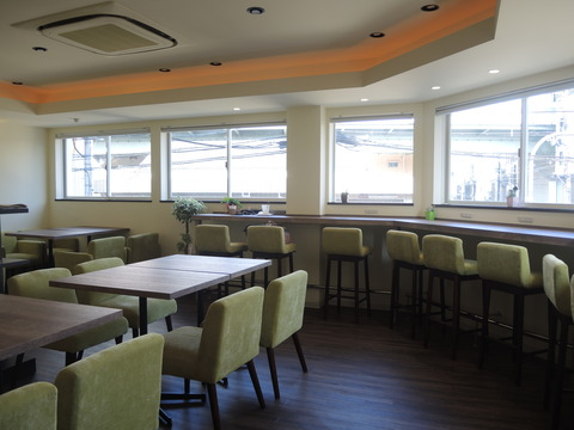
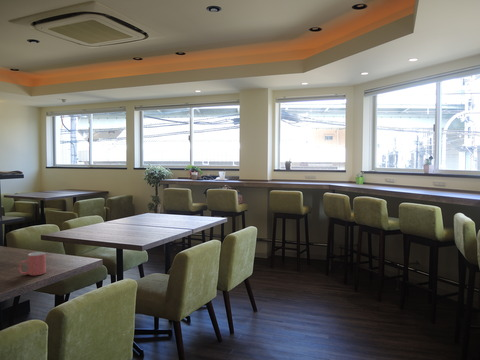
+ mug (32, 264)
